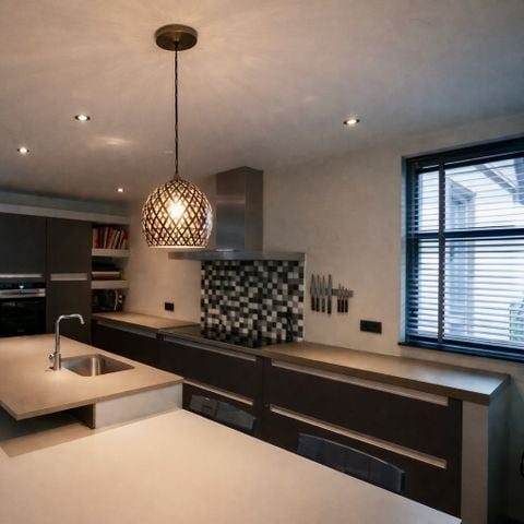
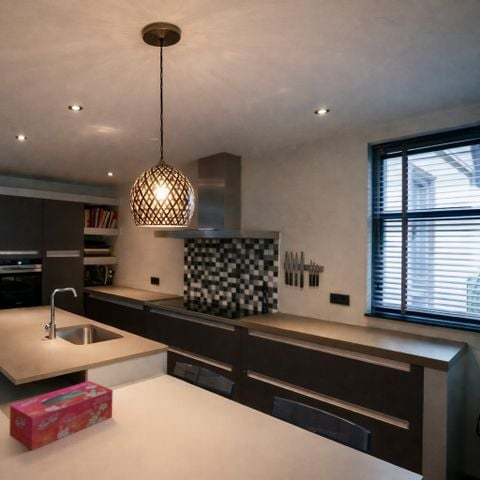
+ tissue box (63, 411)
